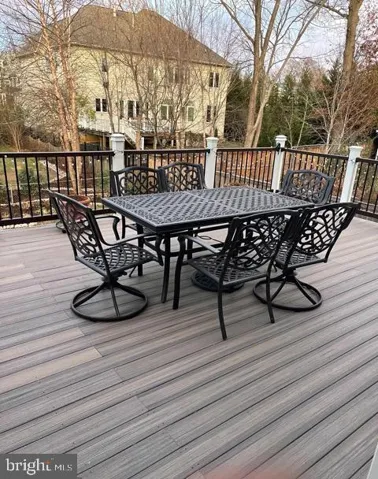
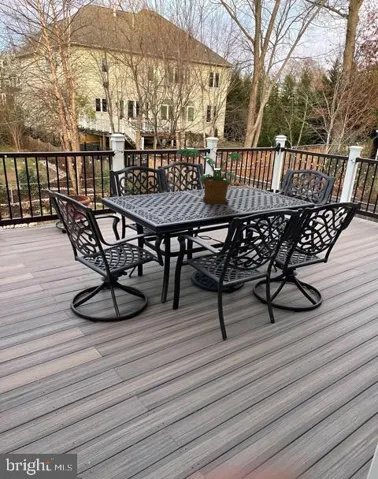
+ potted plant (211, 175)
